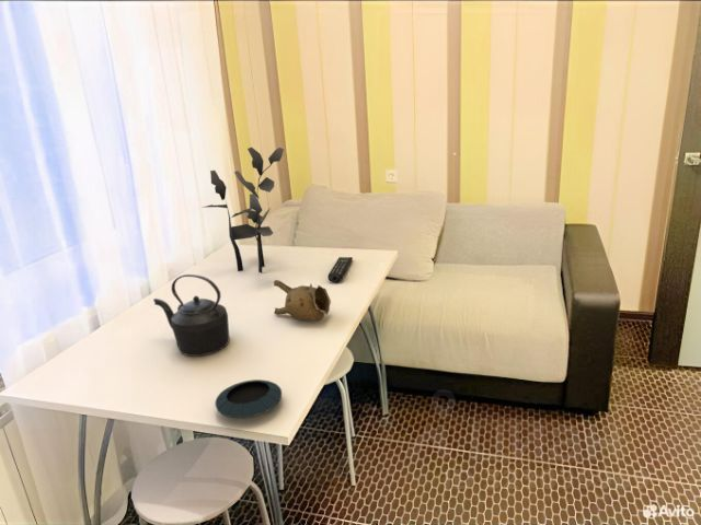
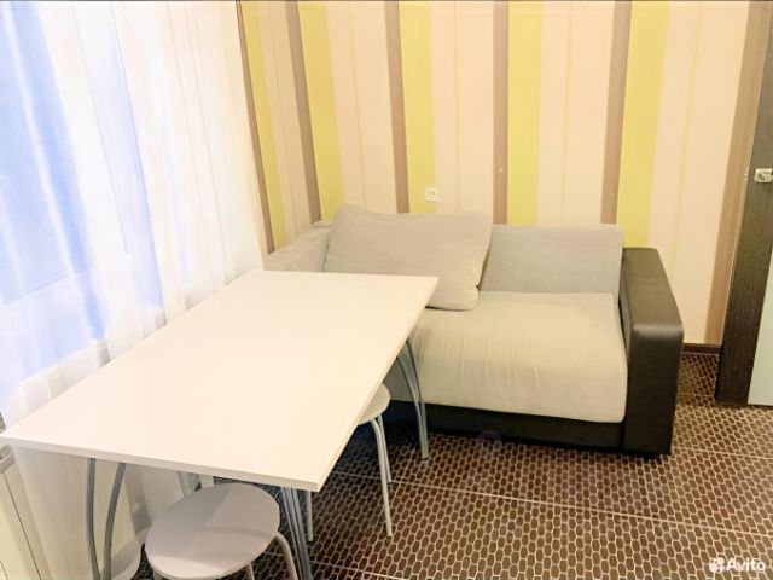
- plant (243, 212)
- saucer (249, 396)
- teapot (298, 299)
- remote control (341, 268)
- kettle (187, 308)
